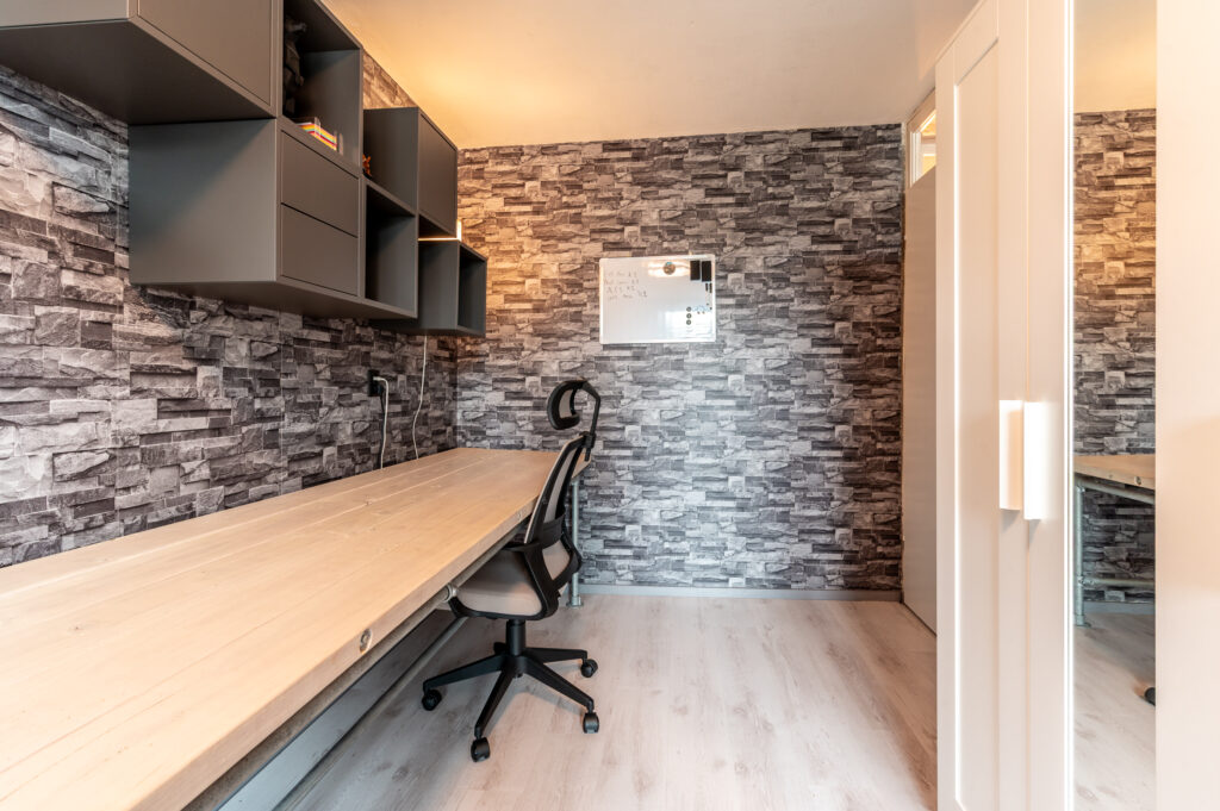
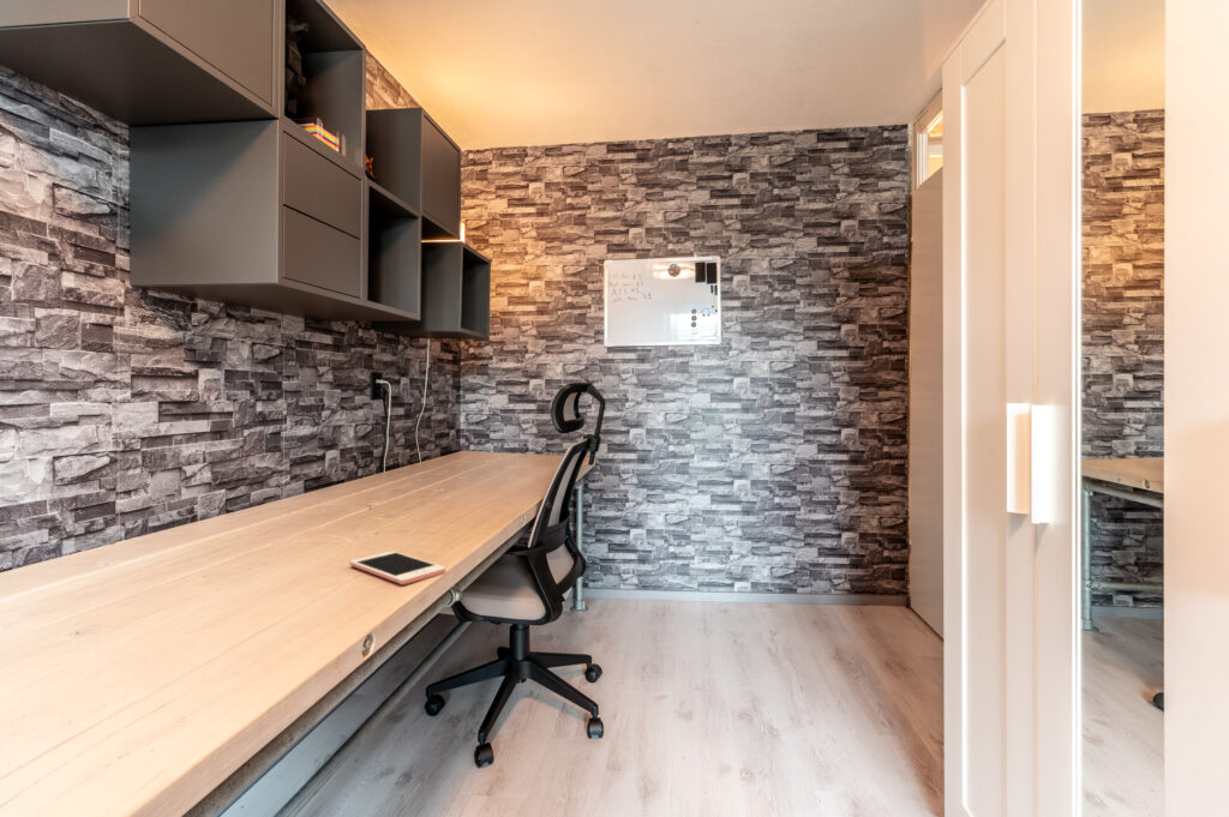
+ cell phone (396, 566)
